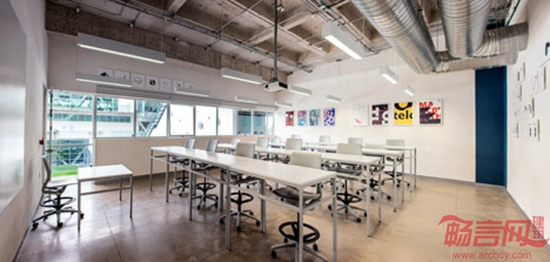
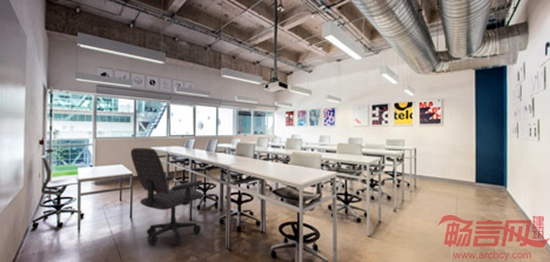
+ office chair (170, 191)
